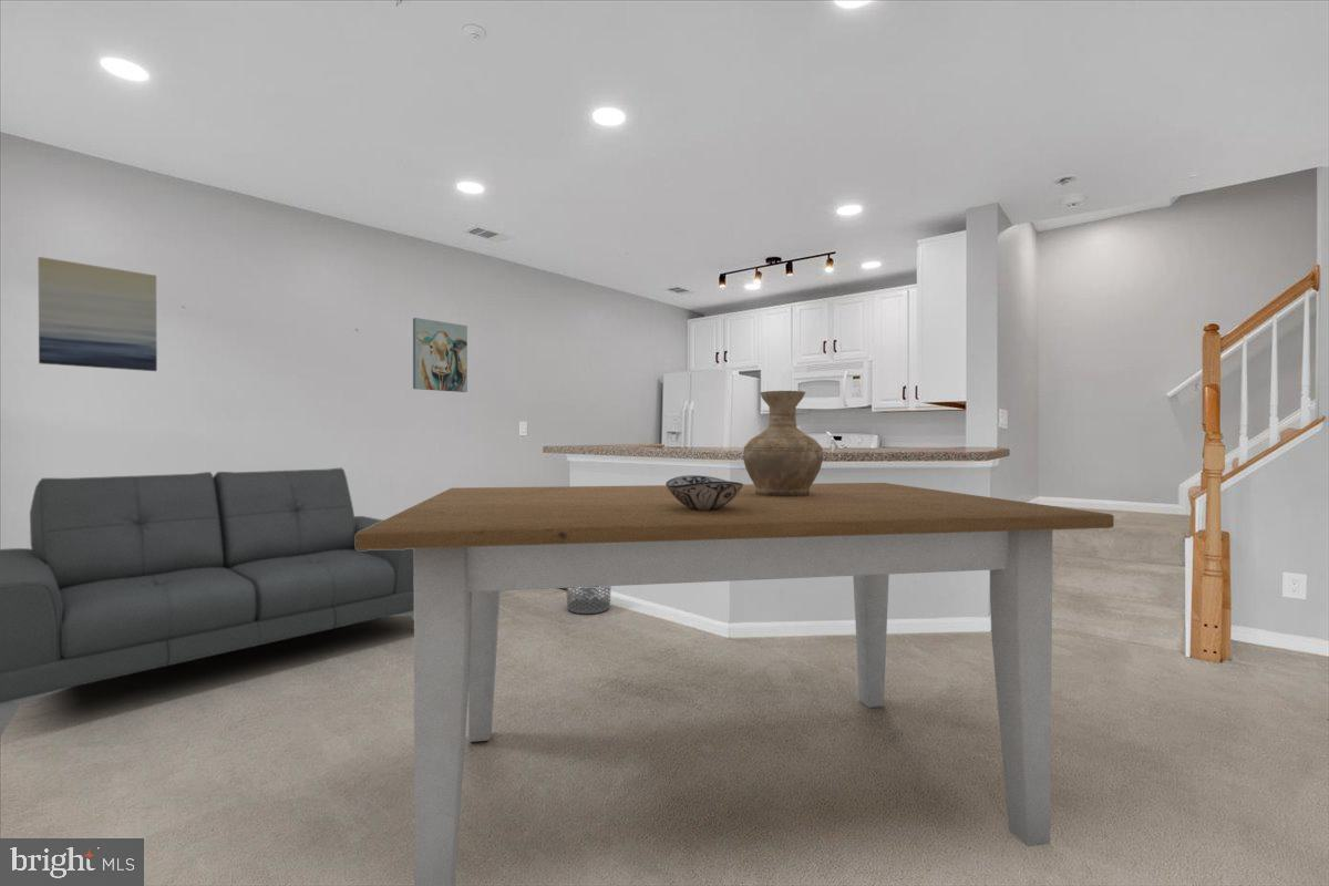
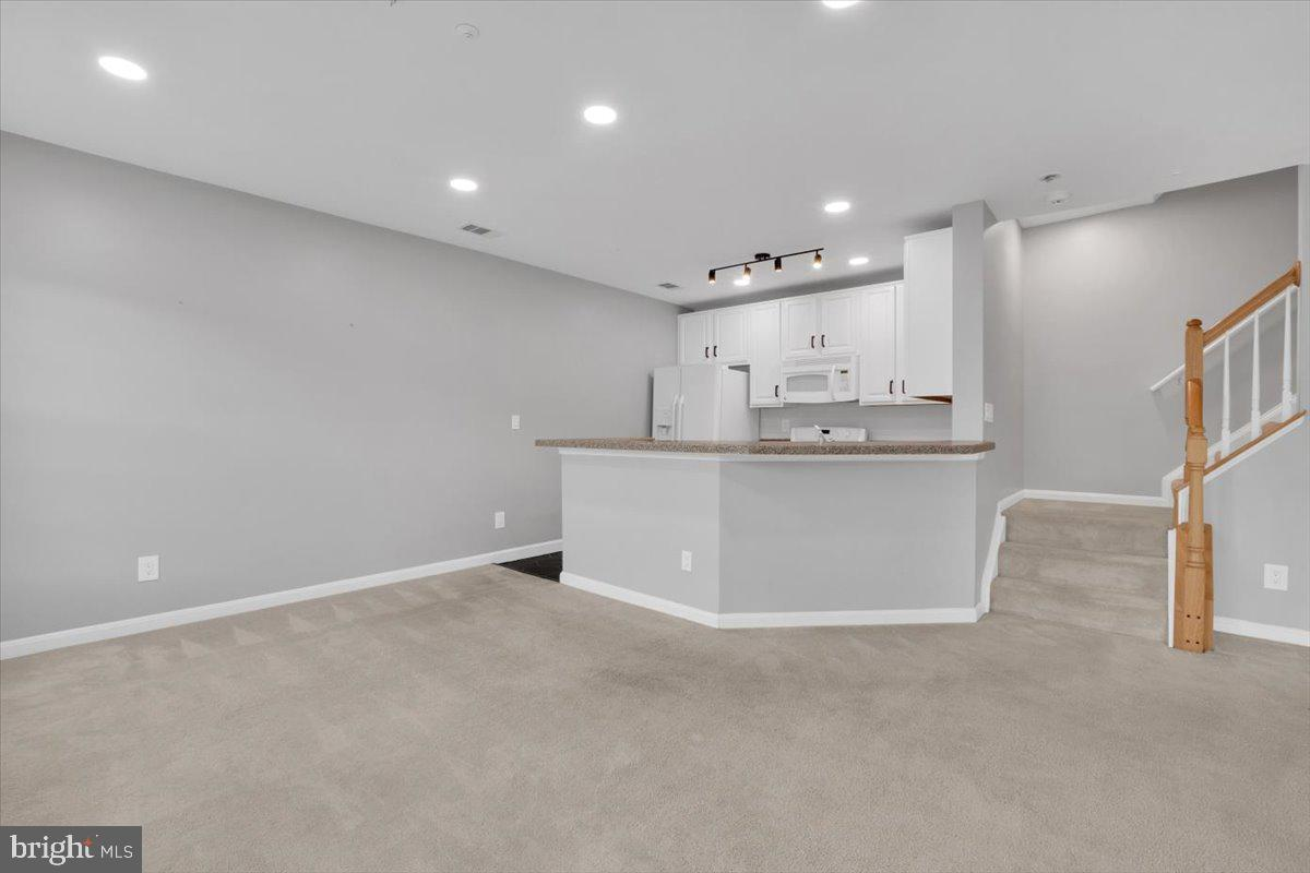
- waste bin (588, 587)
- decorative bowl (703, 492)
- wall art (441, 356)
- wall art (100, 317)
- vase (782, 442)
- sofa (229, 562)
- table (715, 580)
